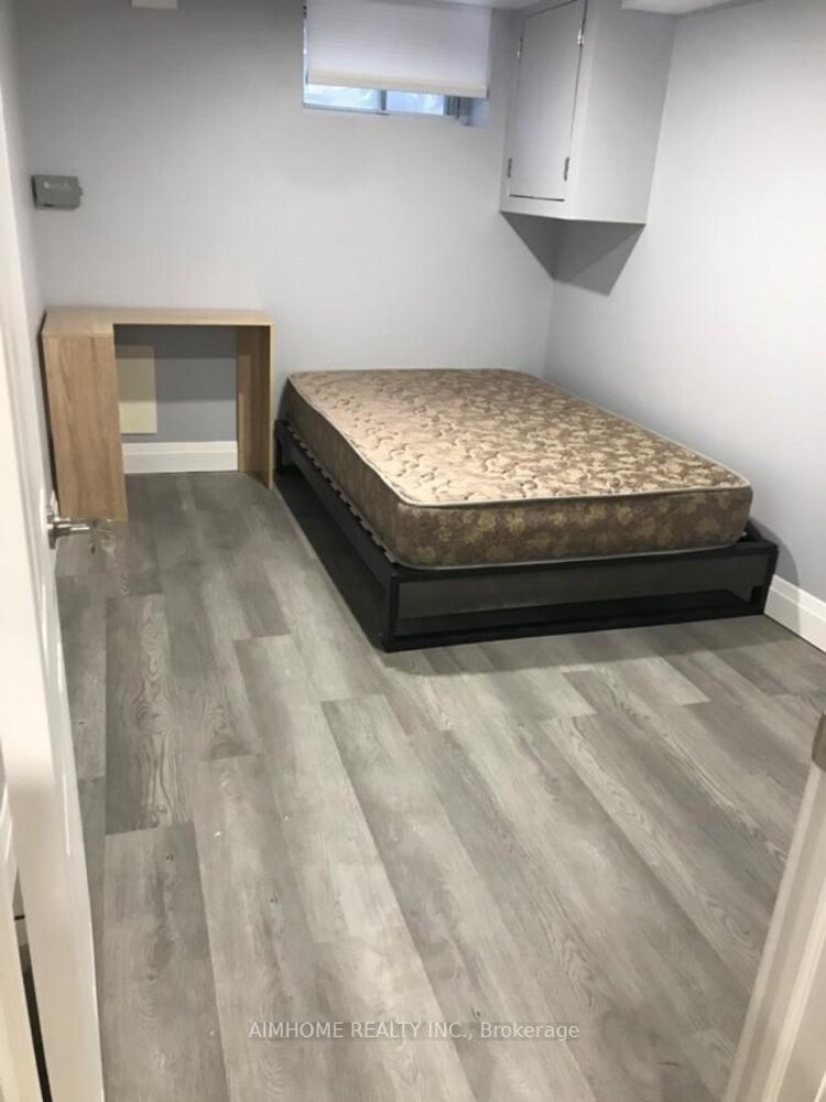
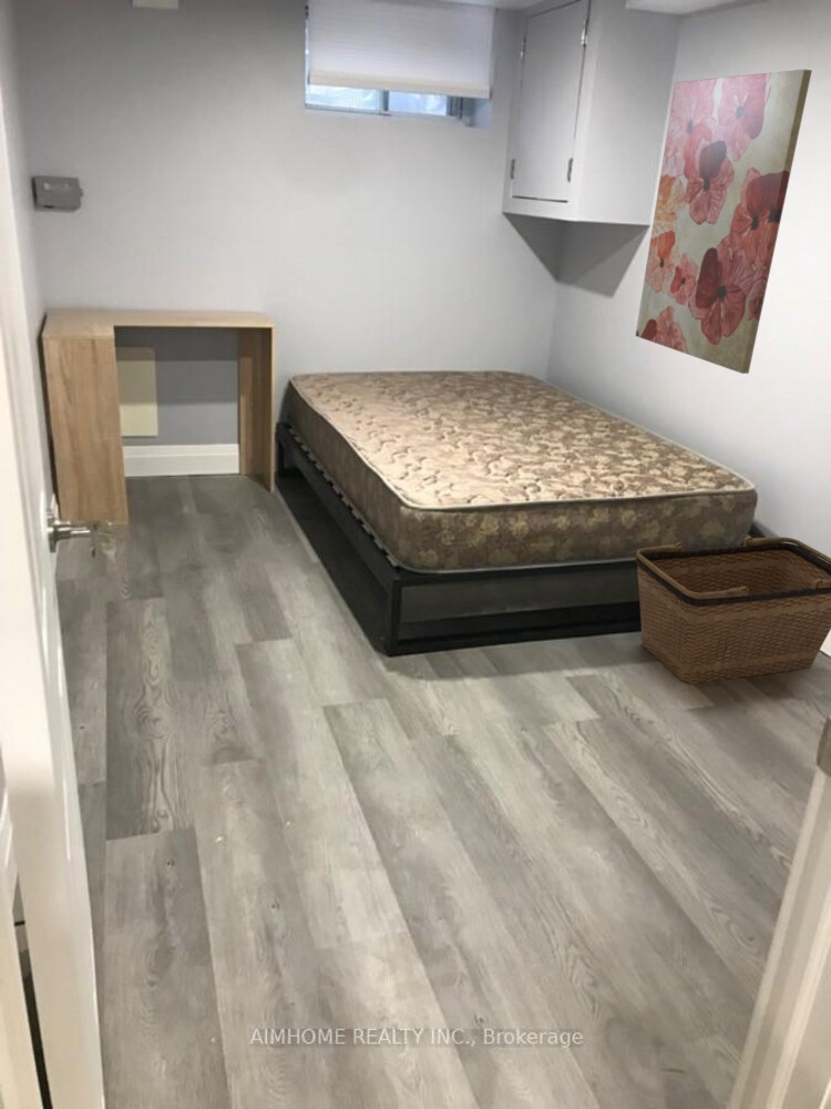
+ wall art (710, 223)
+ bicycle basket (736, 608)
